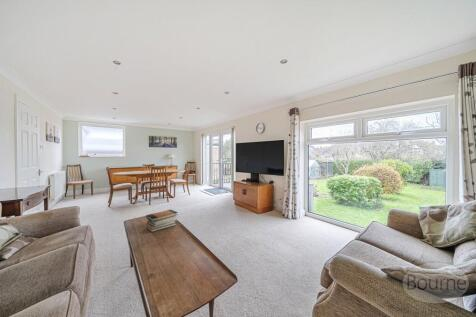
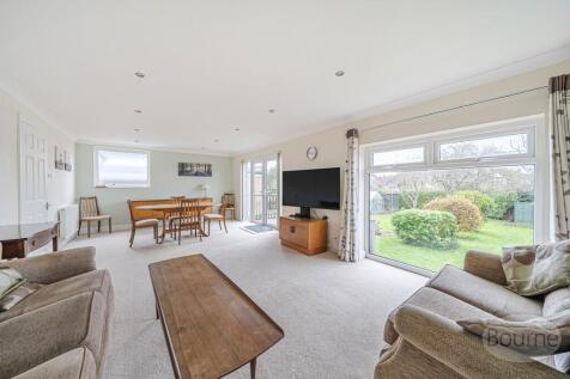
- book stack (162, 219)
